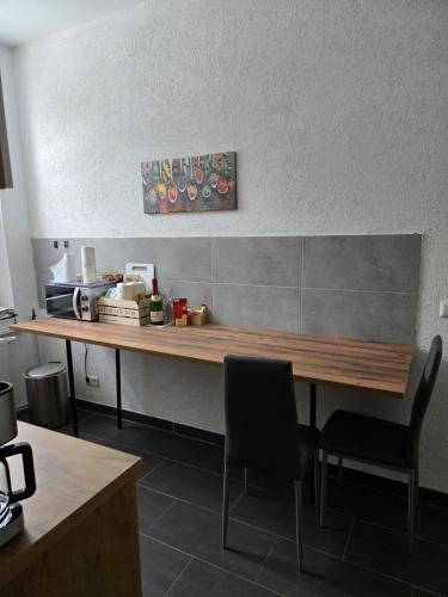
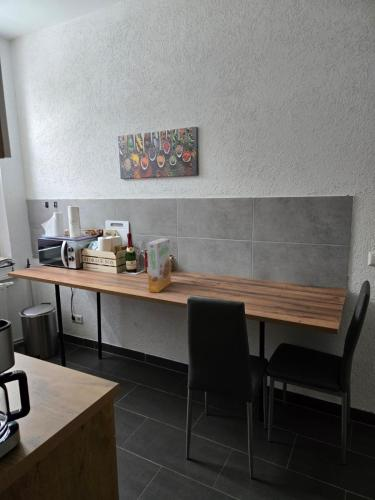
+ cereal box (159, 264)
